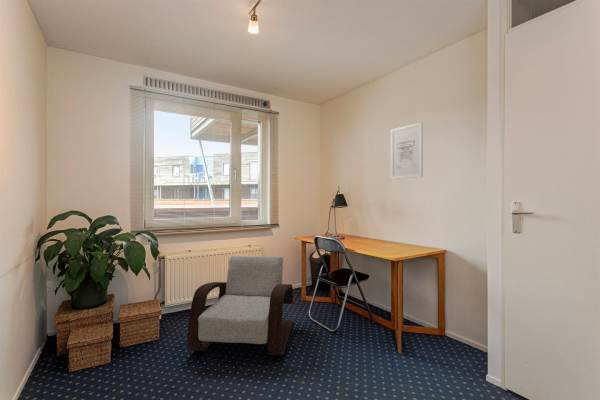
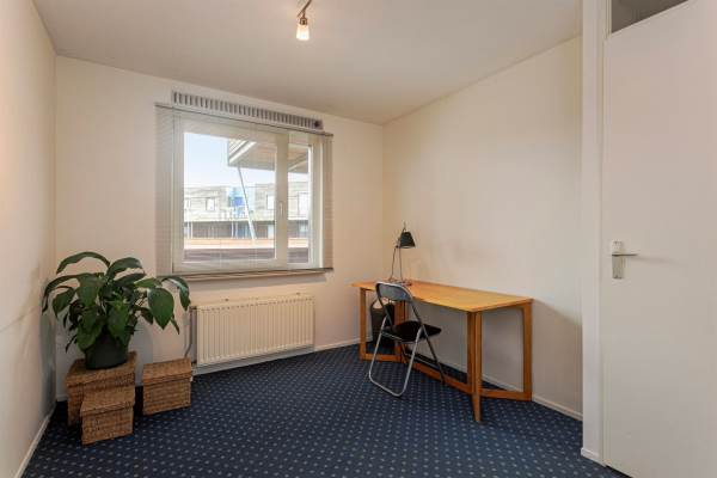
- armchair (246, 300)
- wall art (405, 152)
